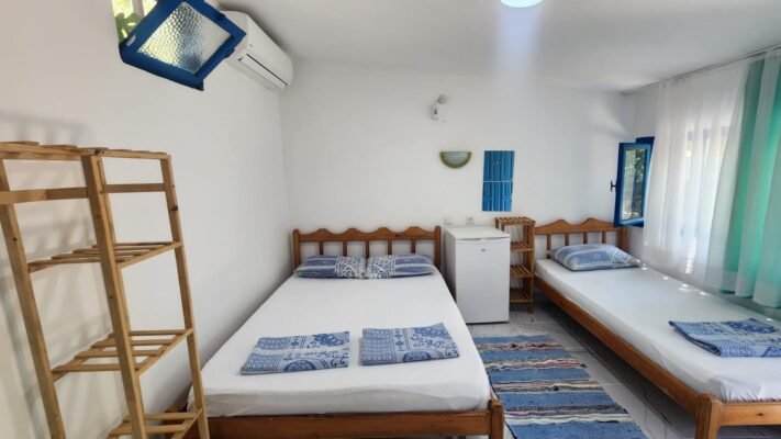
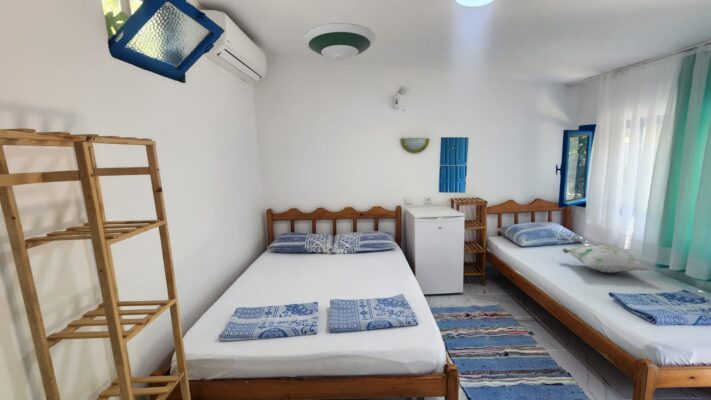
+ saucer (339, 49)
+ decorative pillow (602, 258)
